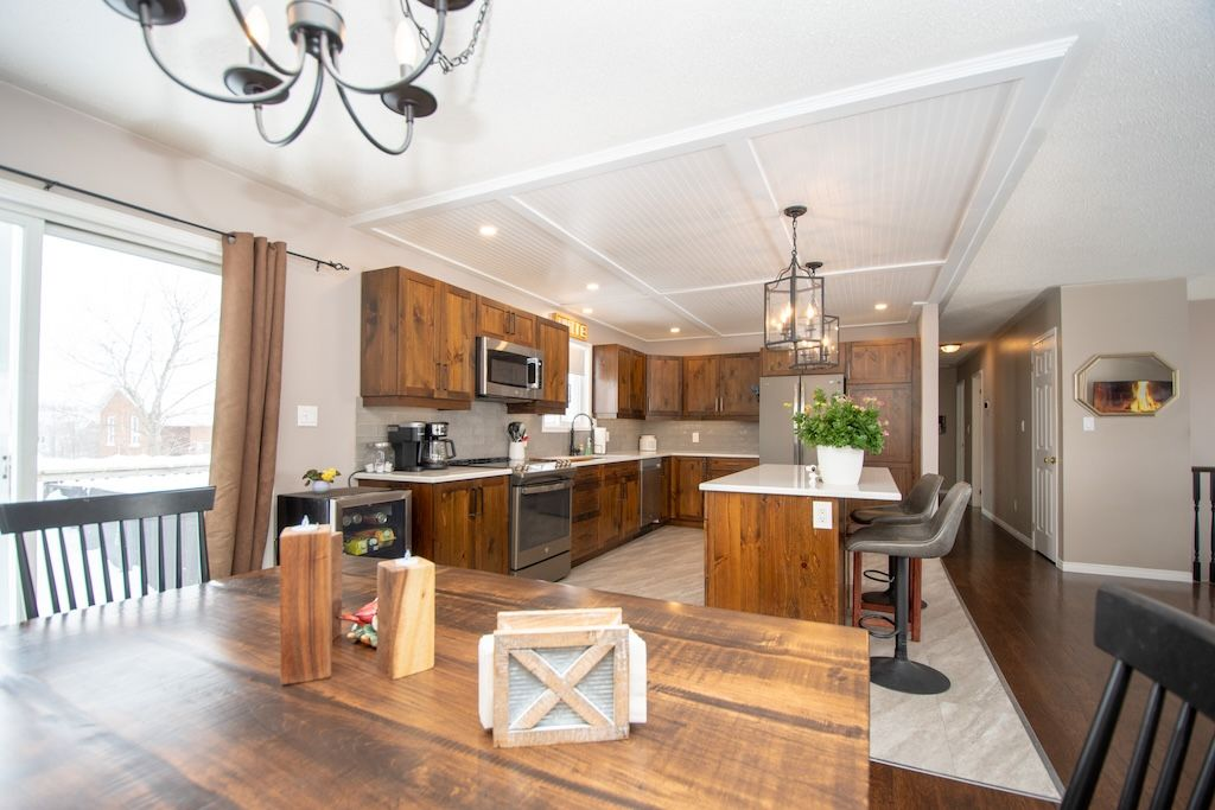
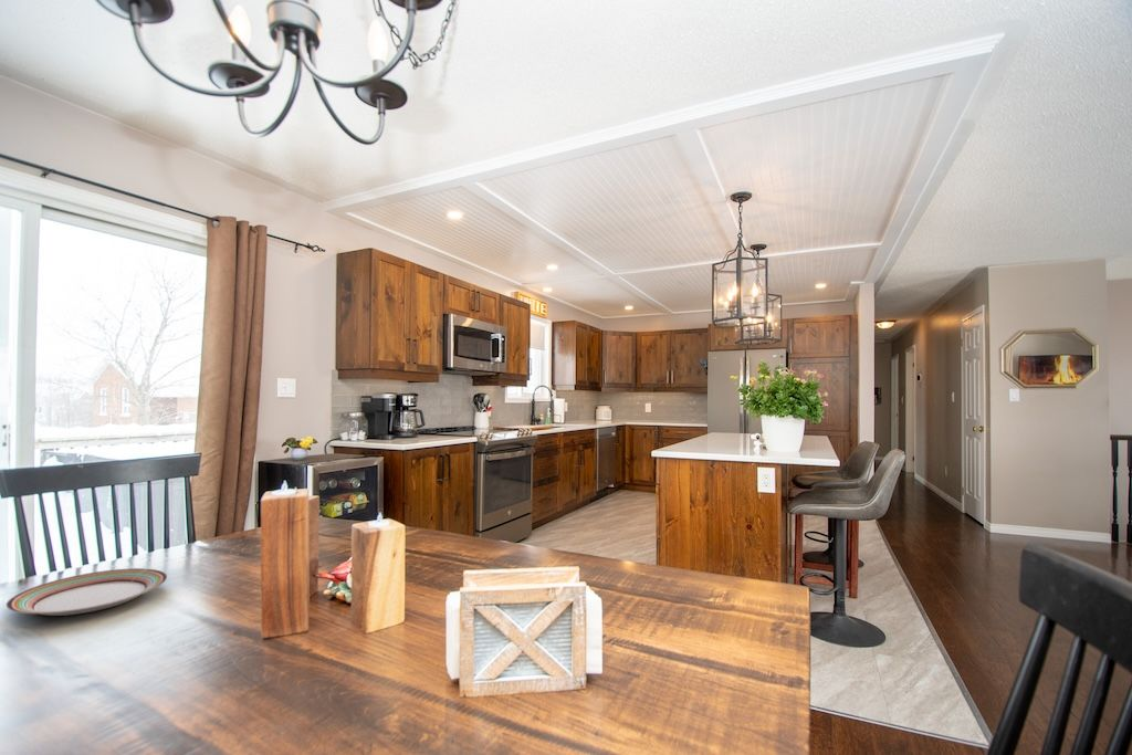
+ plate (92, 593)
